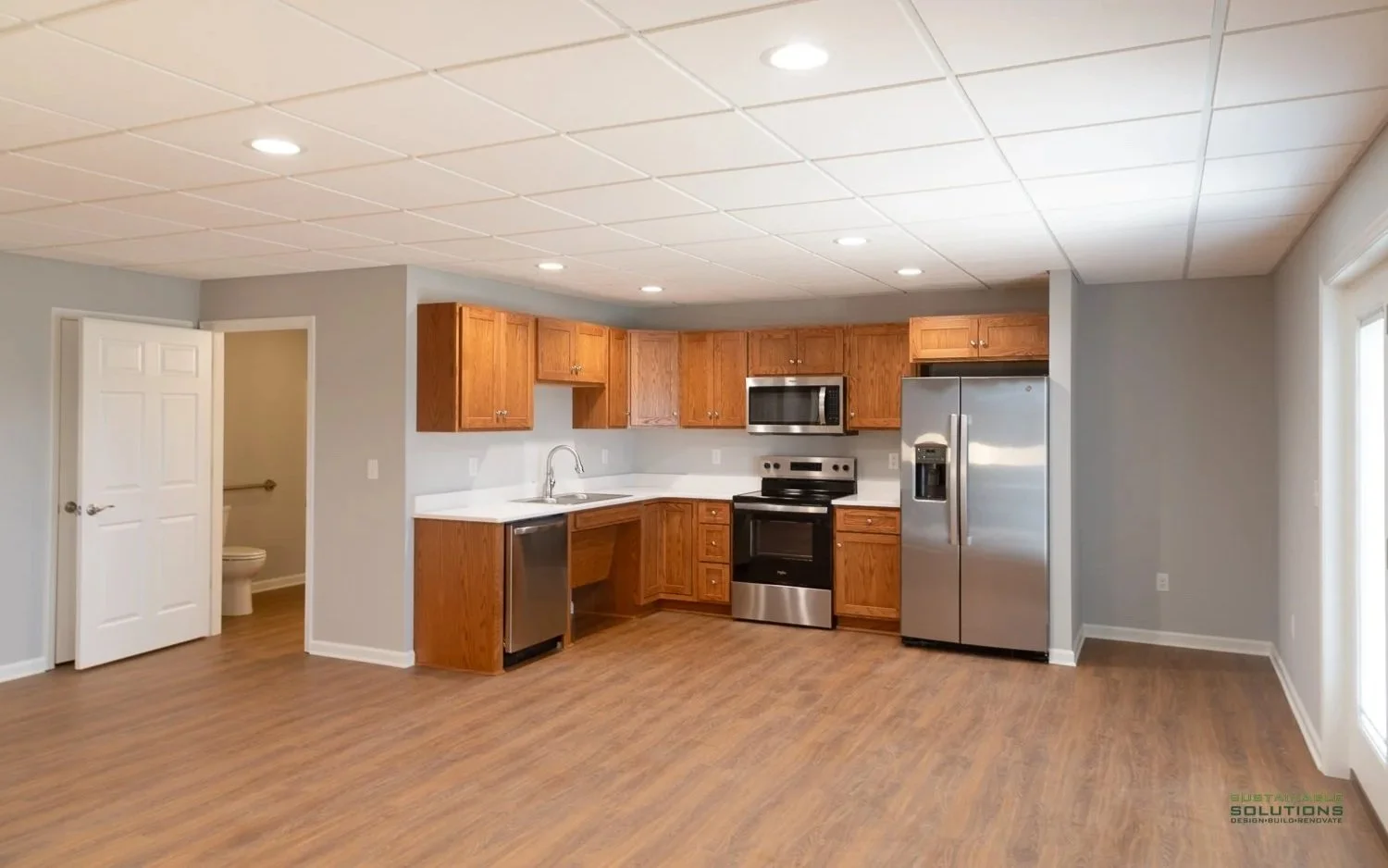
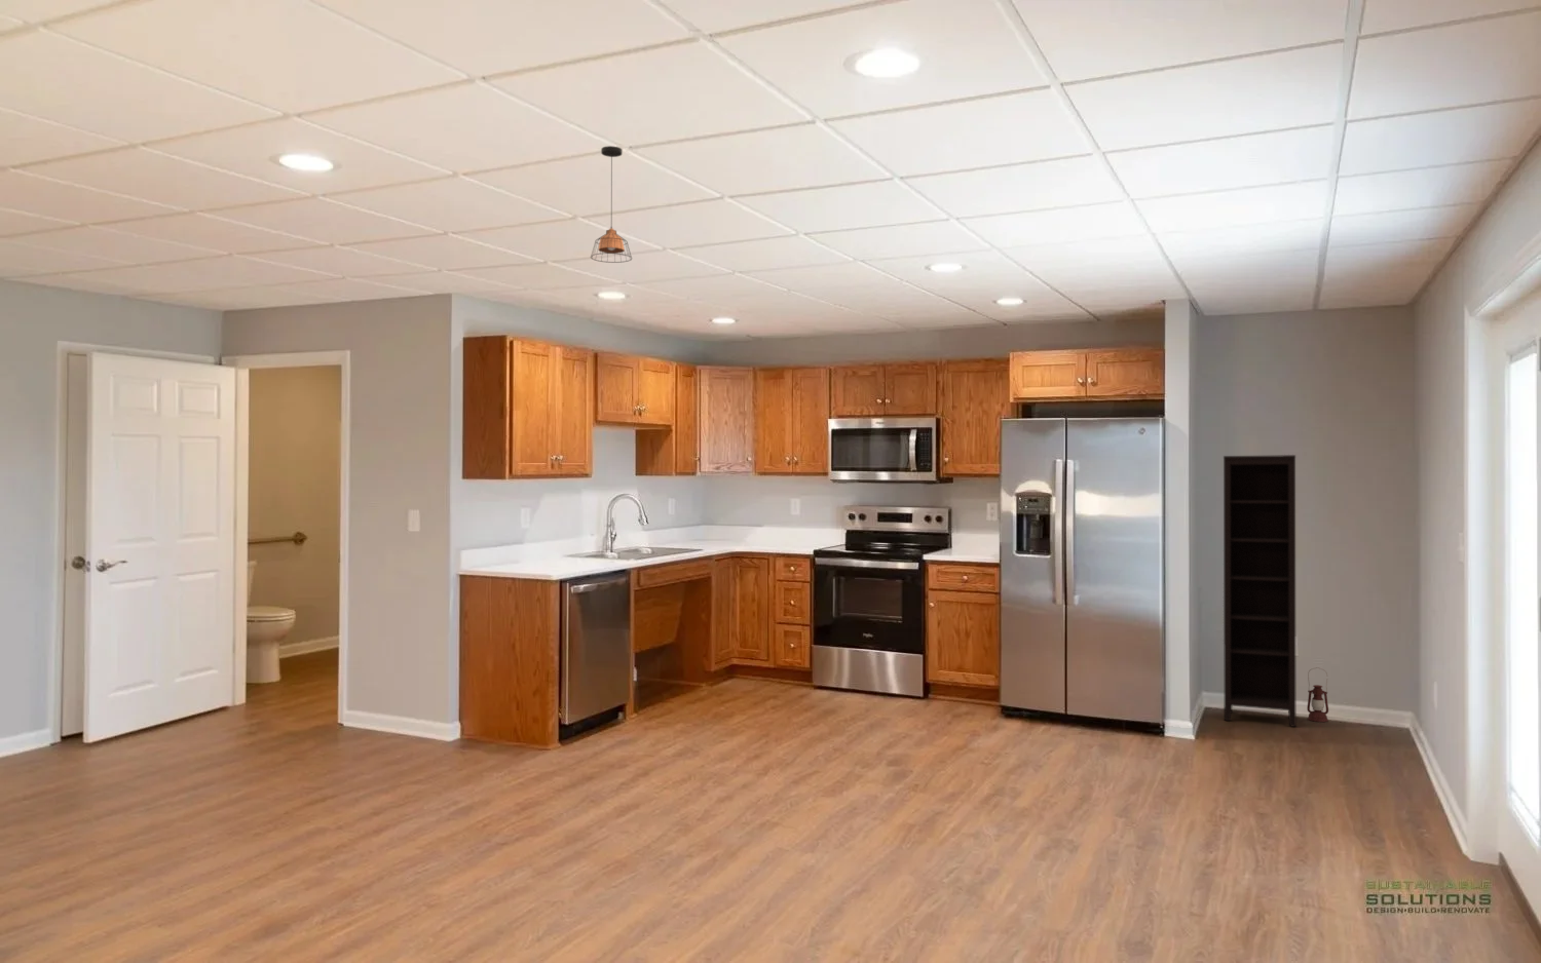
+ bookcase (1259, 587)
+ lantern (1317, 693)
+ pendant light (612, 203)
